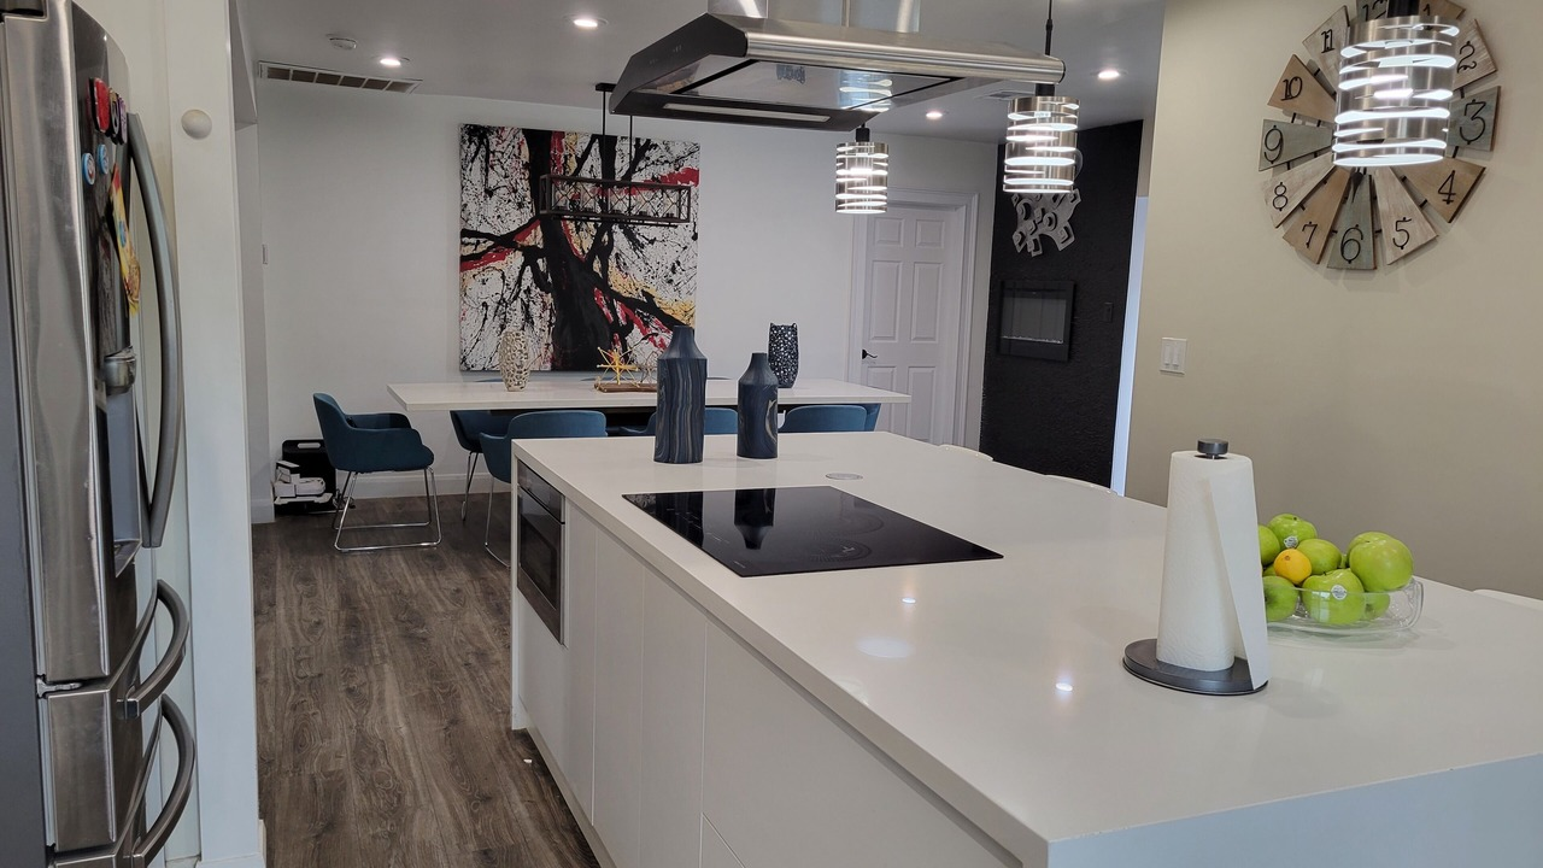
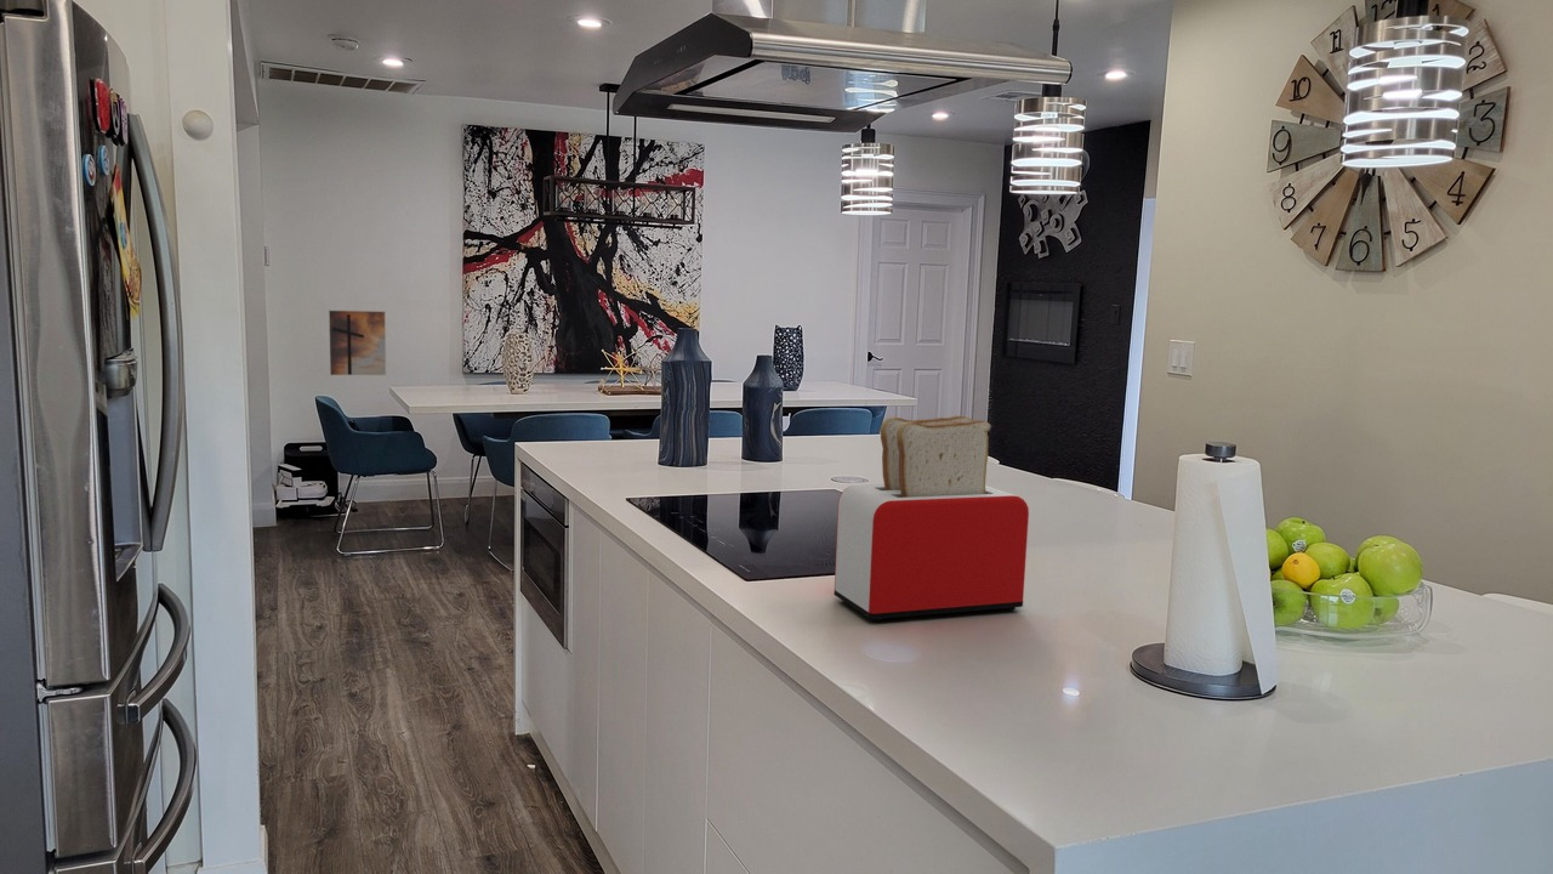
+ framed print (357, 342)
+ toaster (938, 512)
